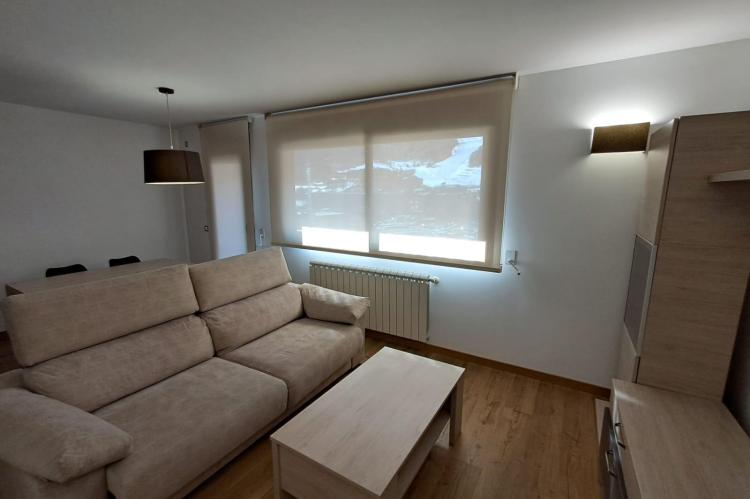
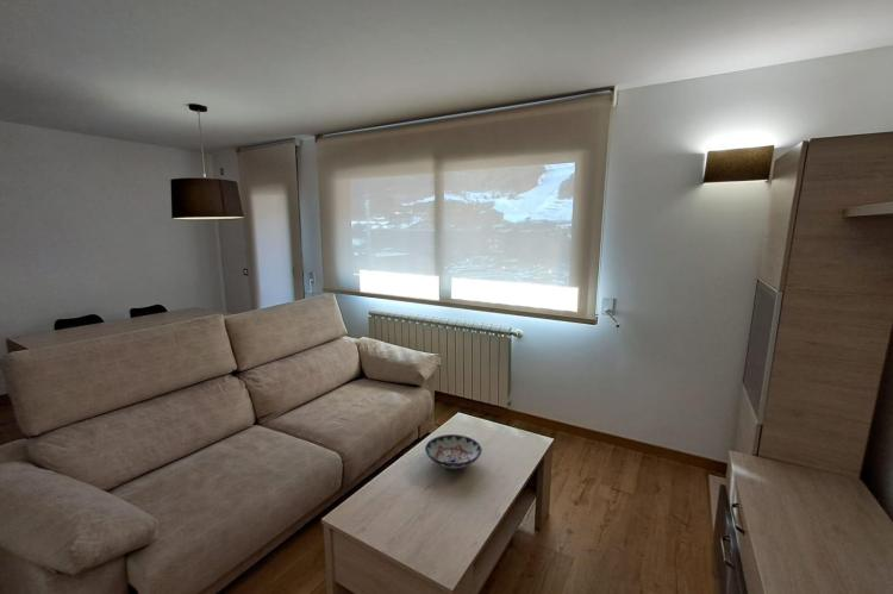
+ bowl (452, 456)
